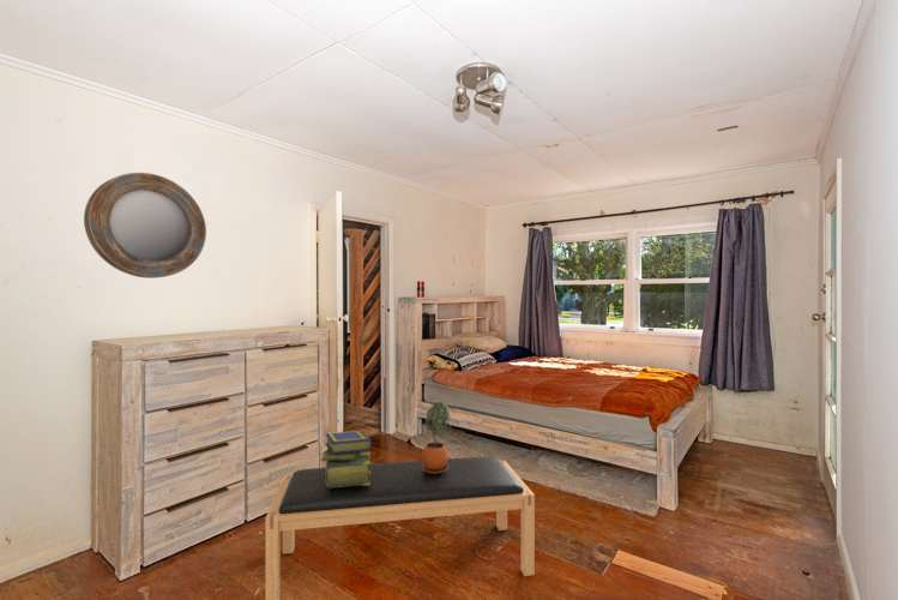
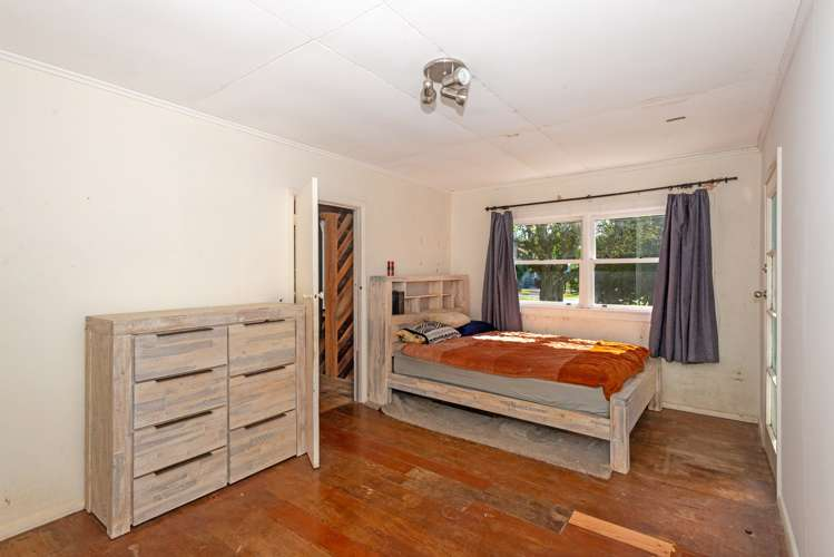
- bench (403, 517)
- home mirror (150, 226)
- stack of books (346, 455)
- potted plant (438, 436)
